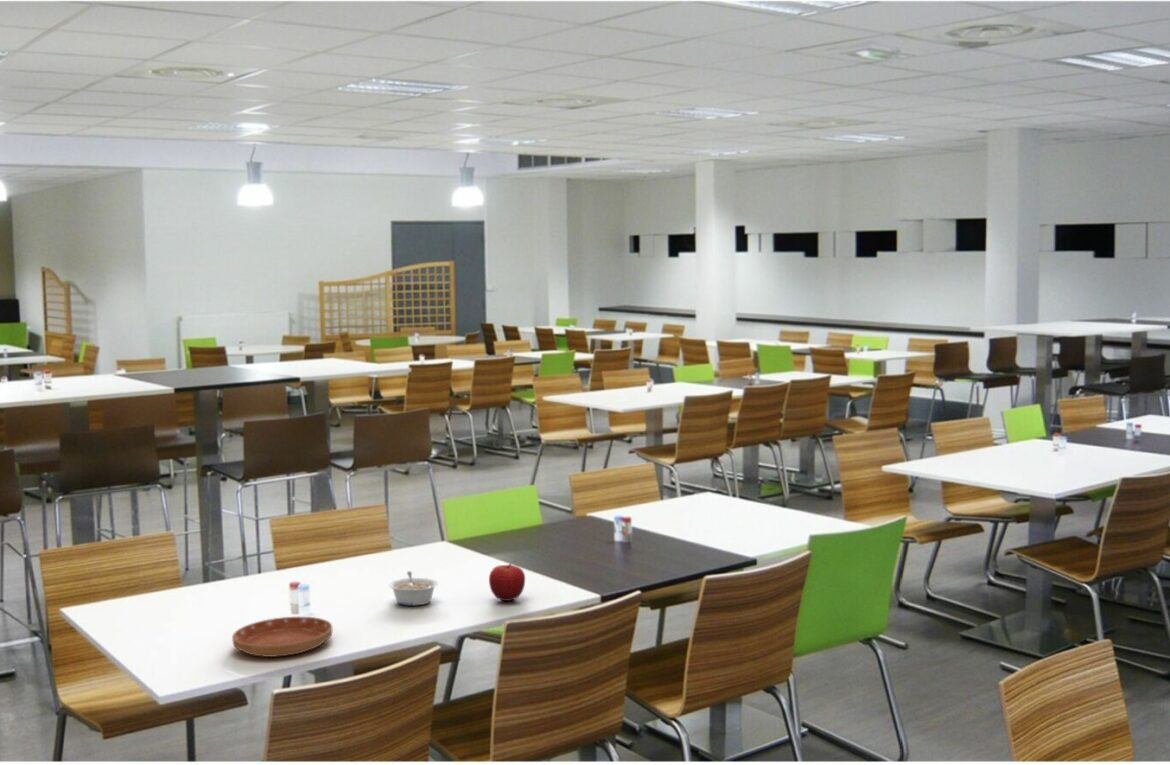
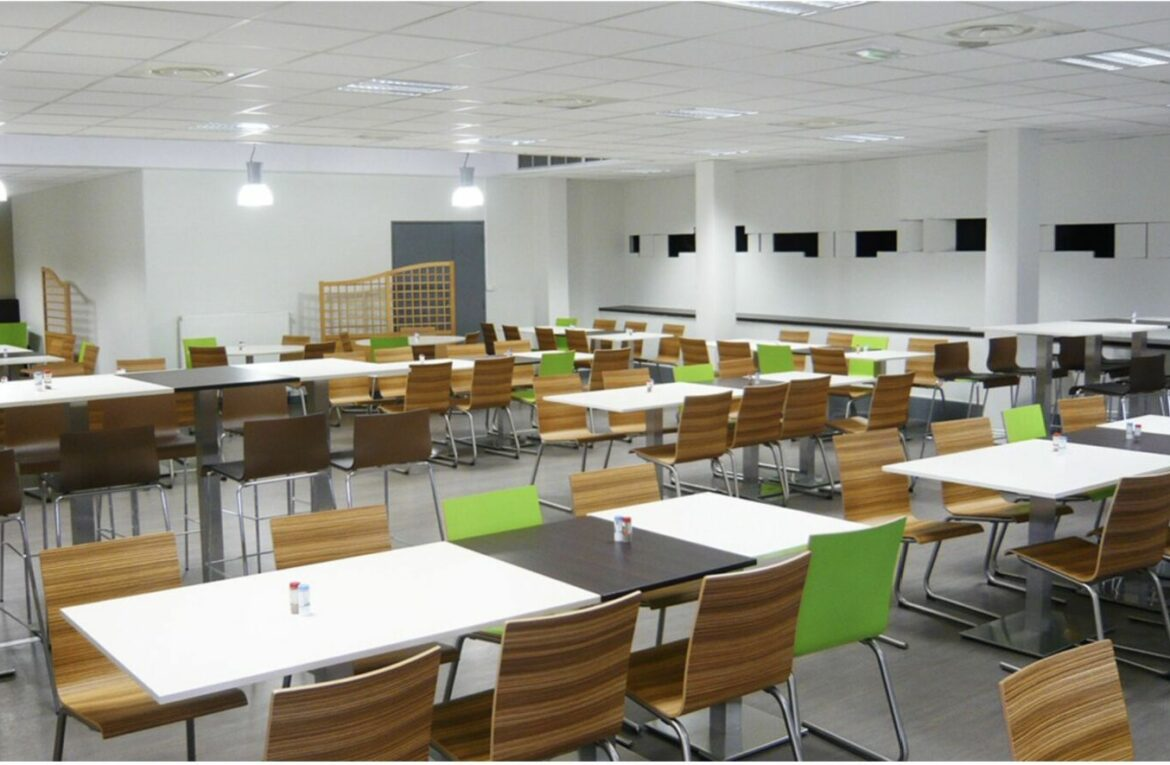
- saucer (283, 637)
- fruit (506, 581)
- legume (412, 590)
